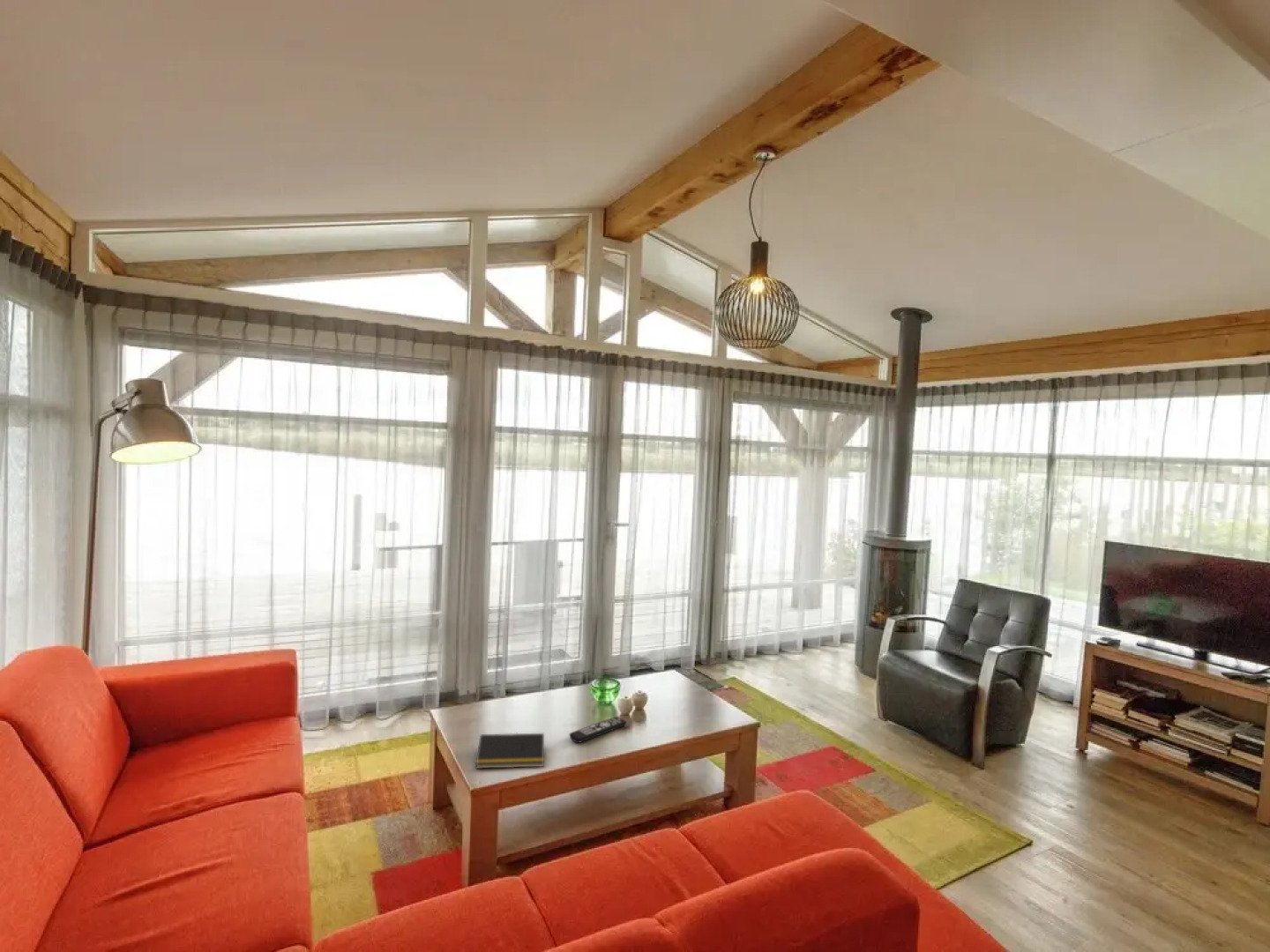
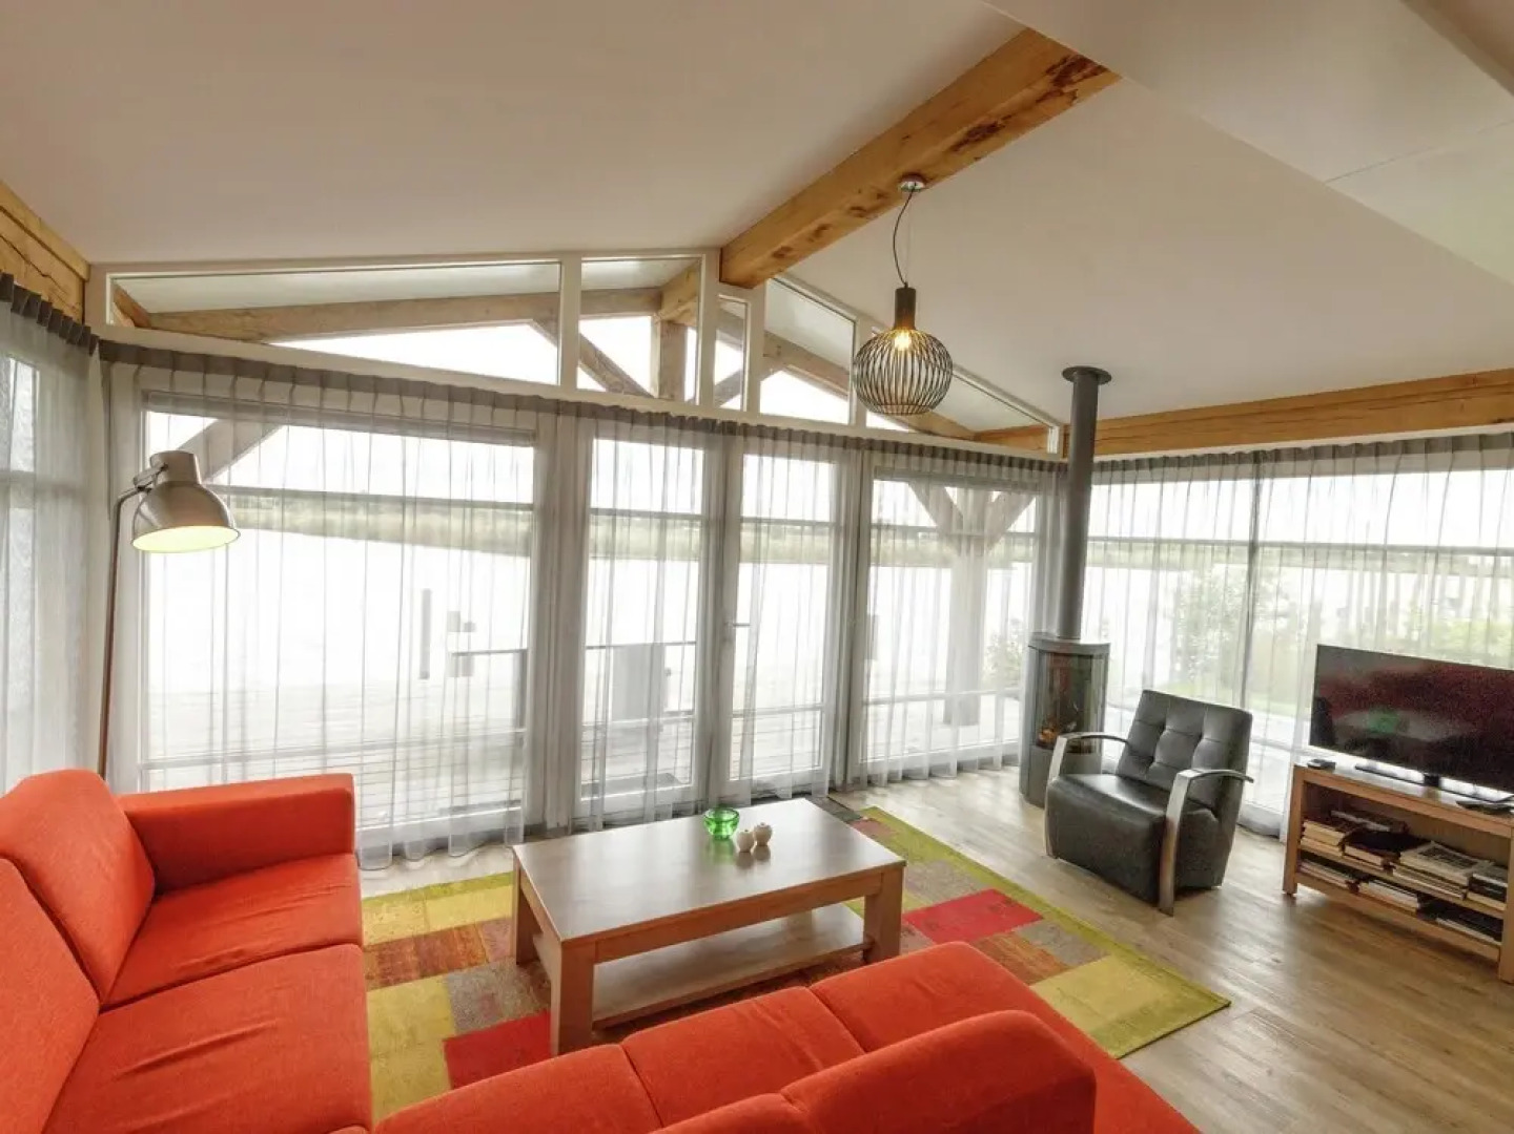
- notepad (511, 749)
- remote control (598, 729)
